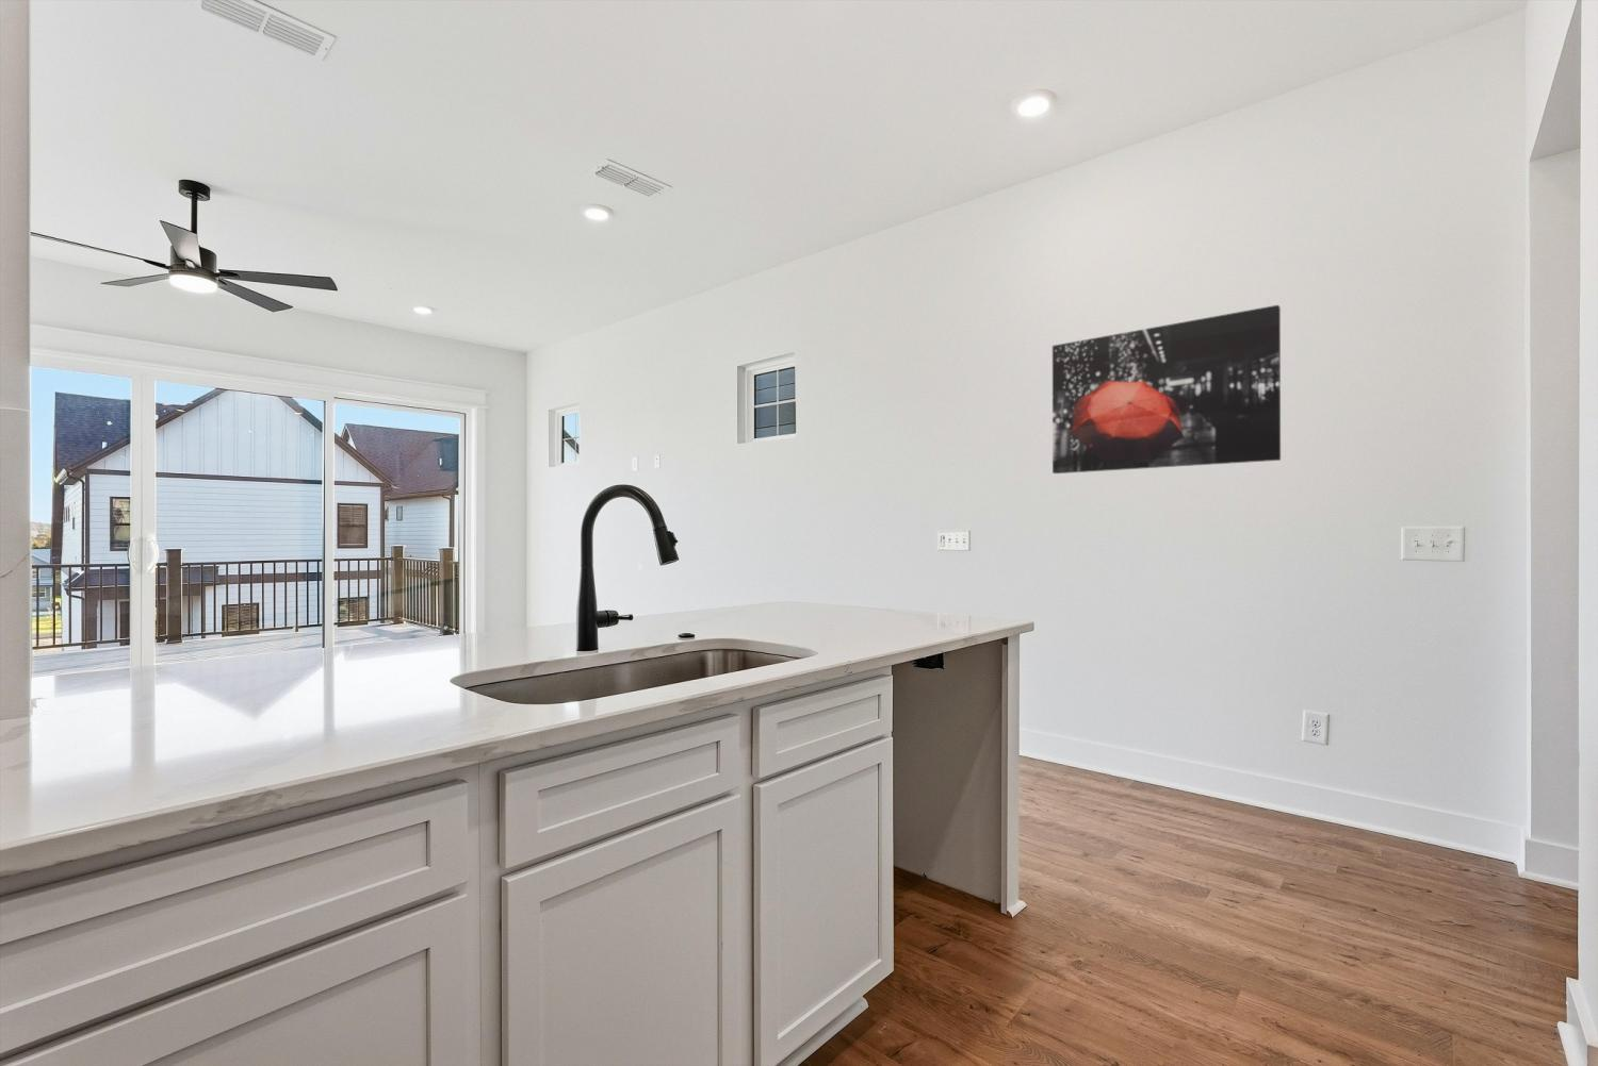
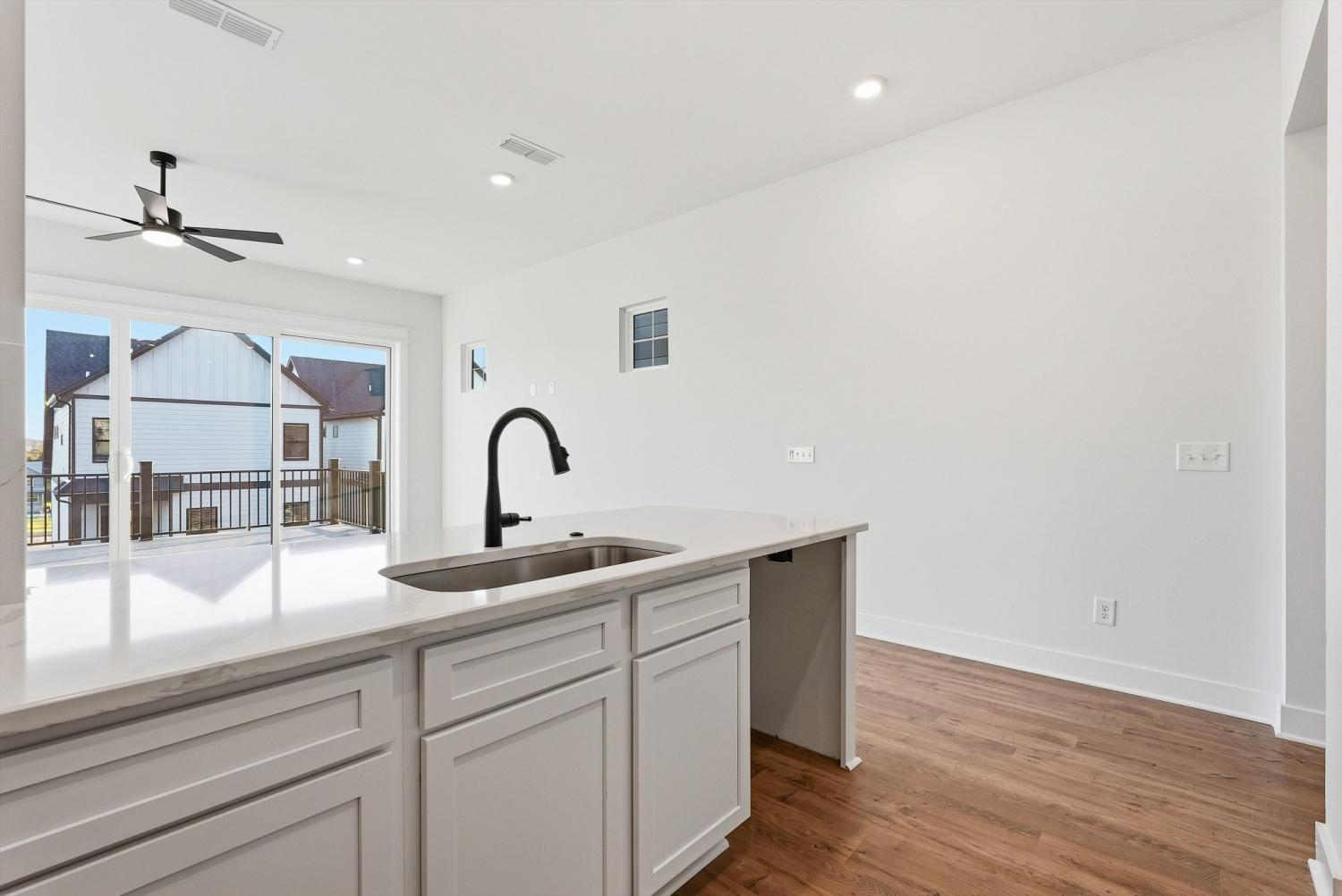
- wall art (1155, 397)
